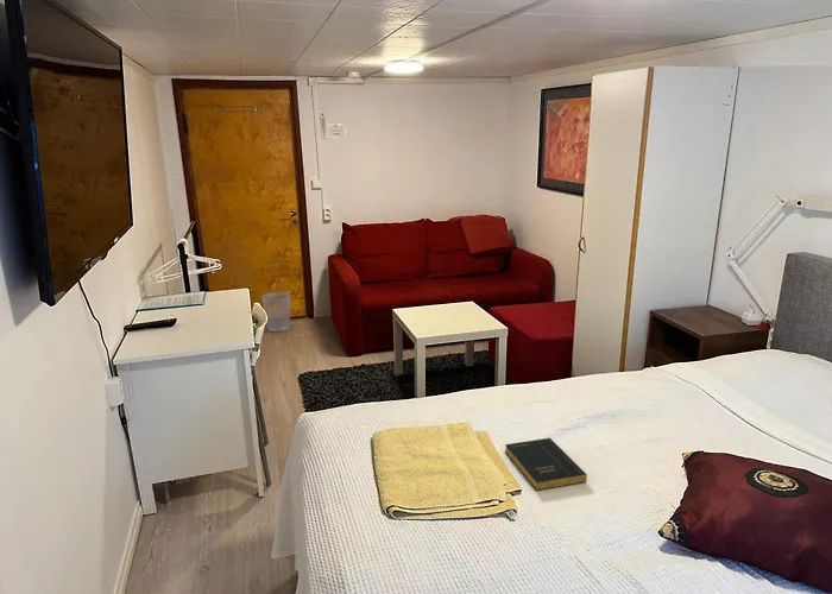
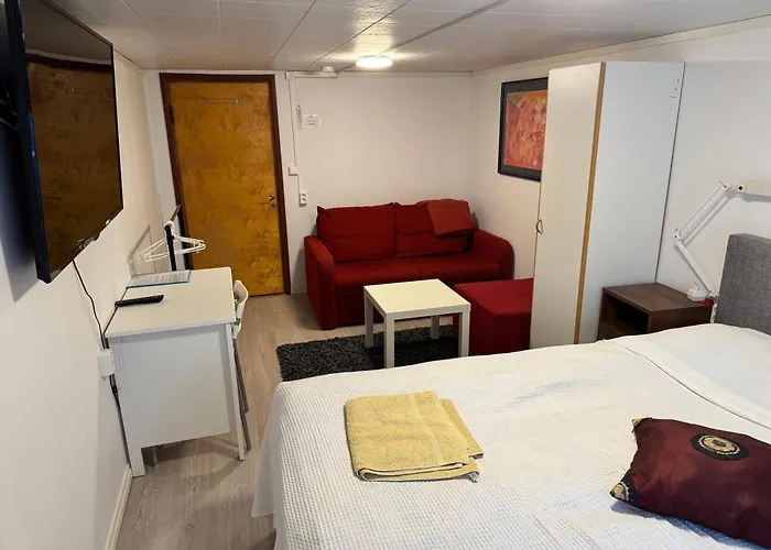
- book (542, 461)
- wastebasket (277, 311)
